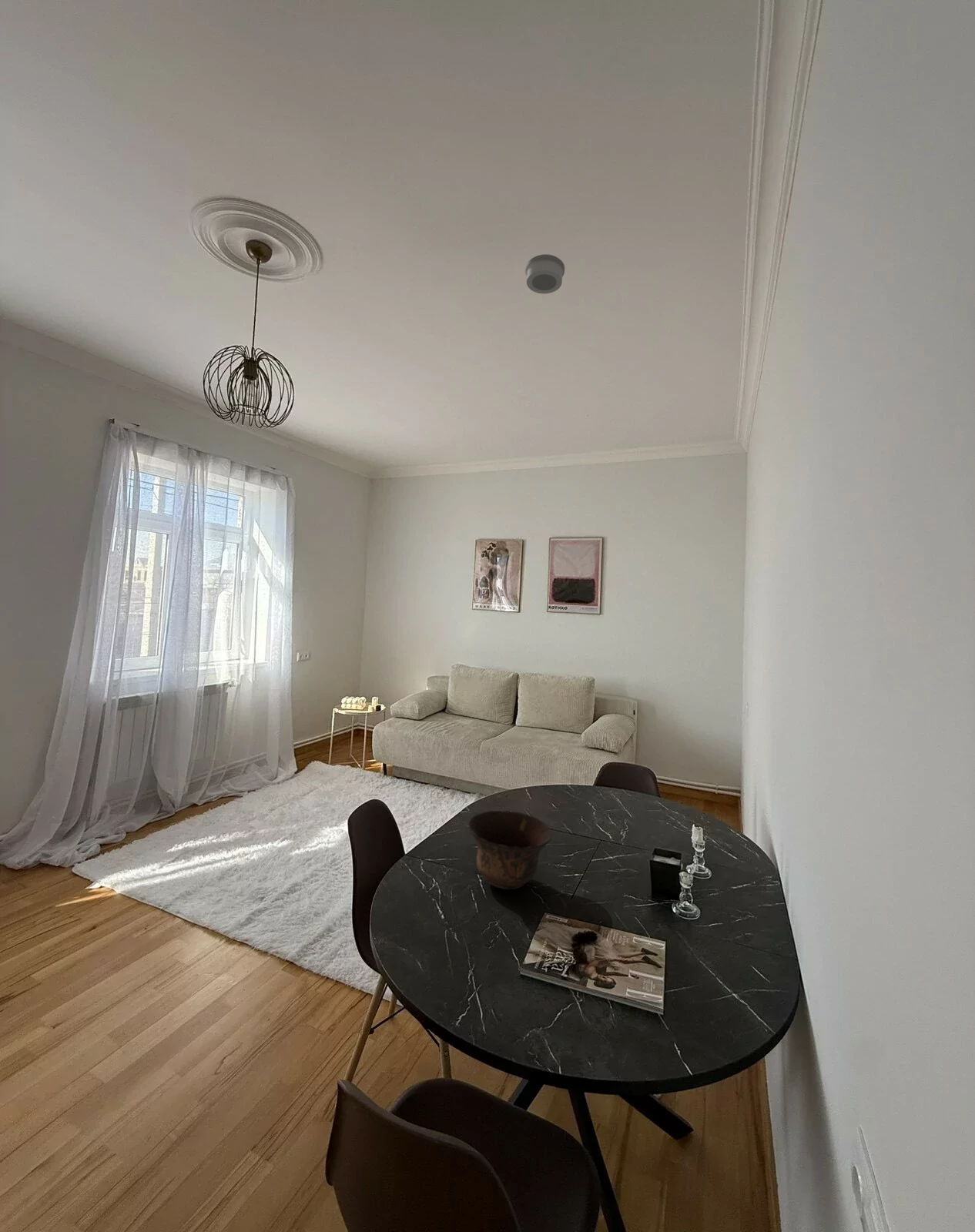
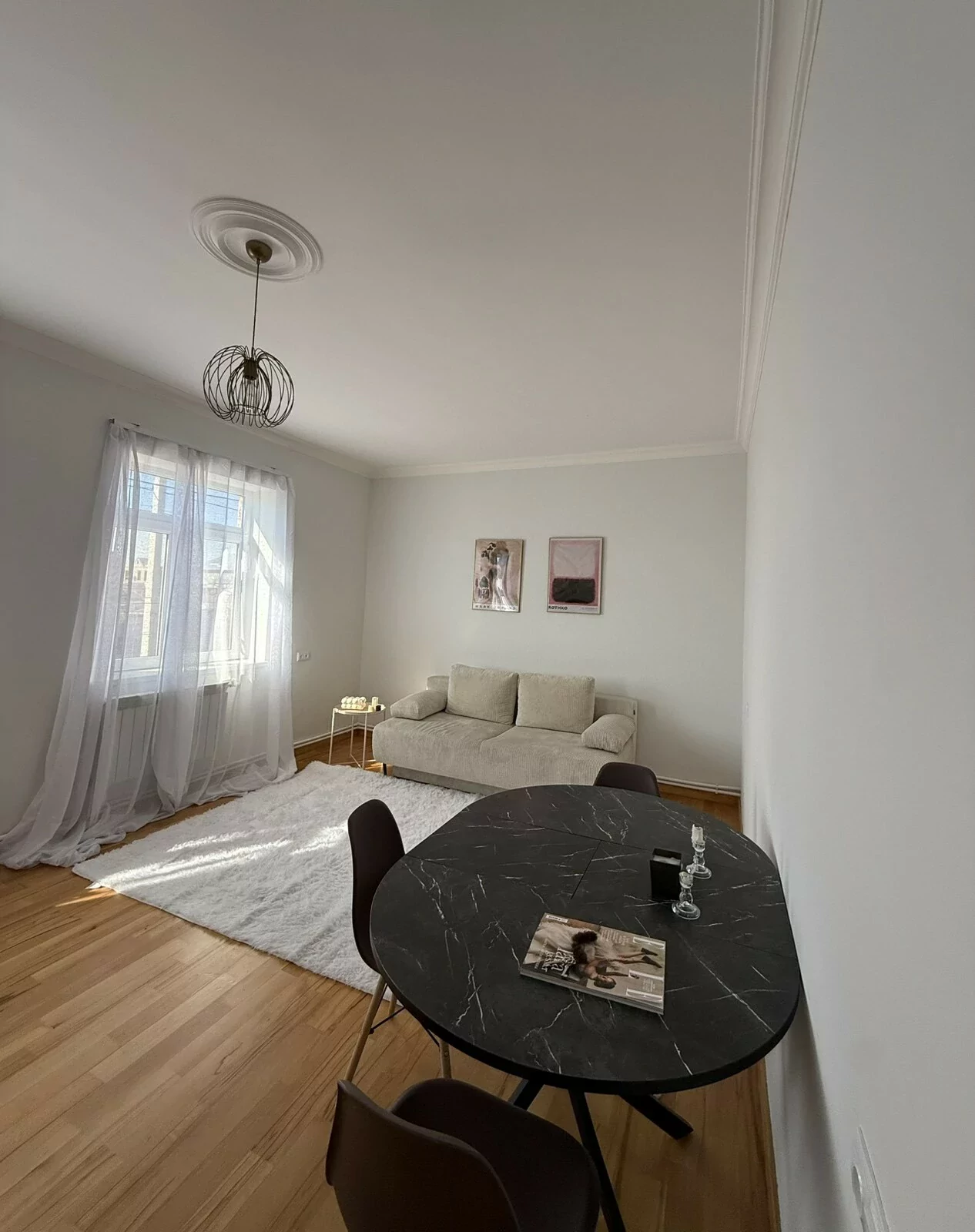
- smoke detector (544, 272)
- bowl (508, 854)
